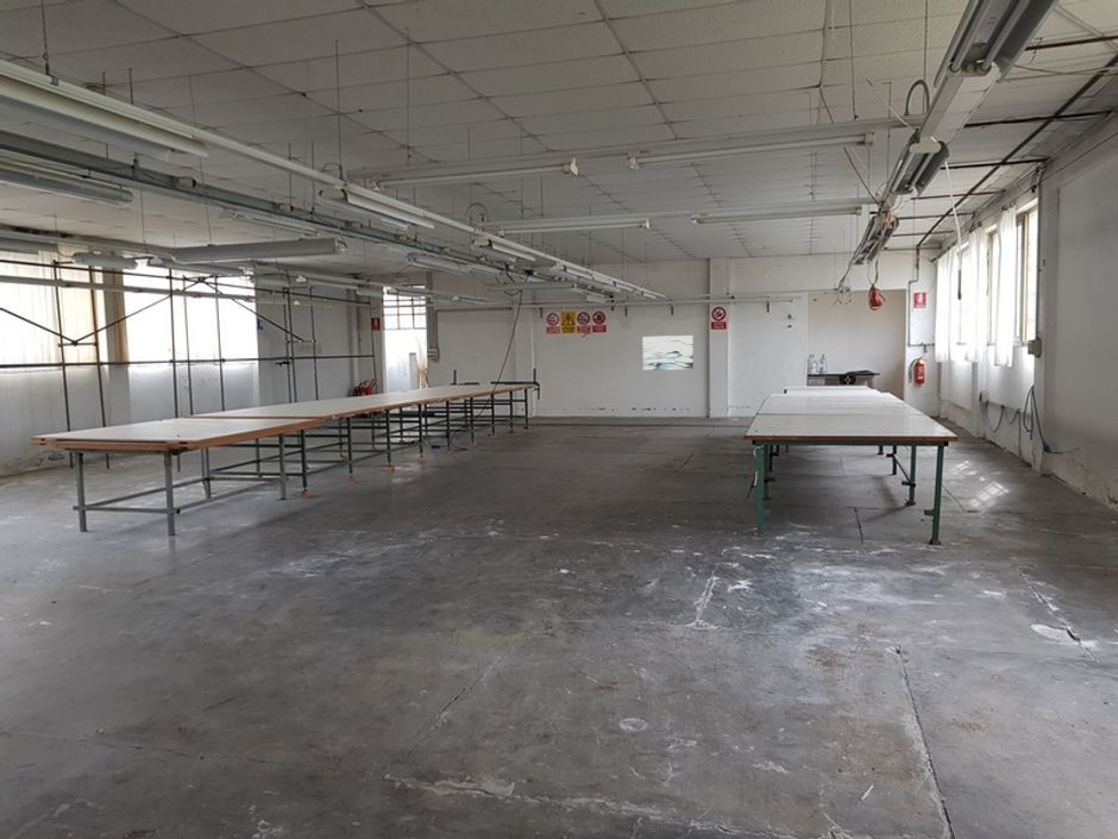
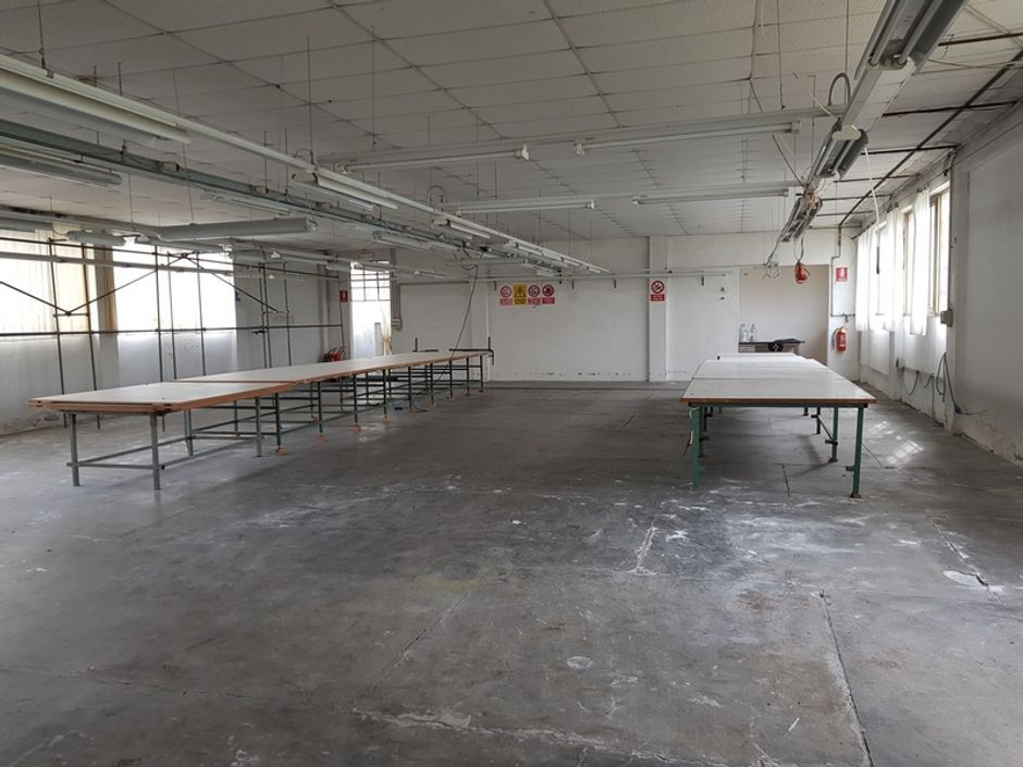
- wall art (667, 352)
